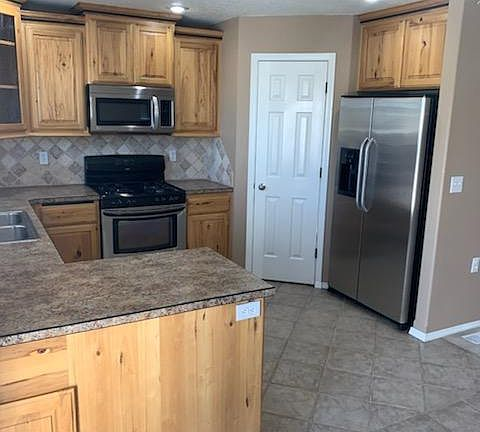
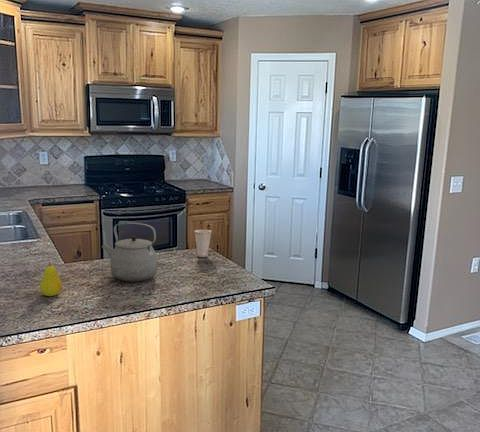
+ tea kettle (128, 249)
+ fruit (50, 278)
+ cup (202, 242)
